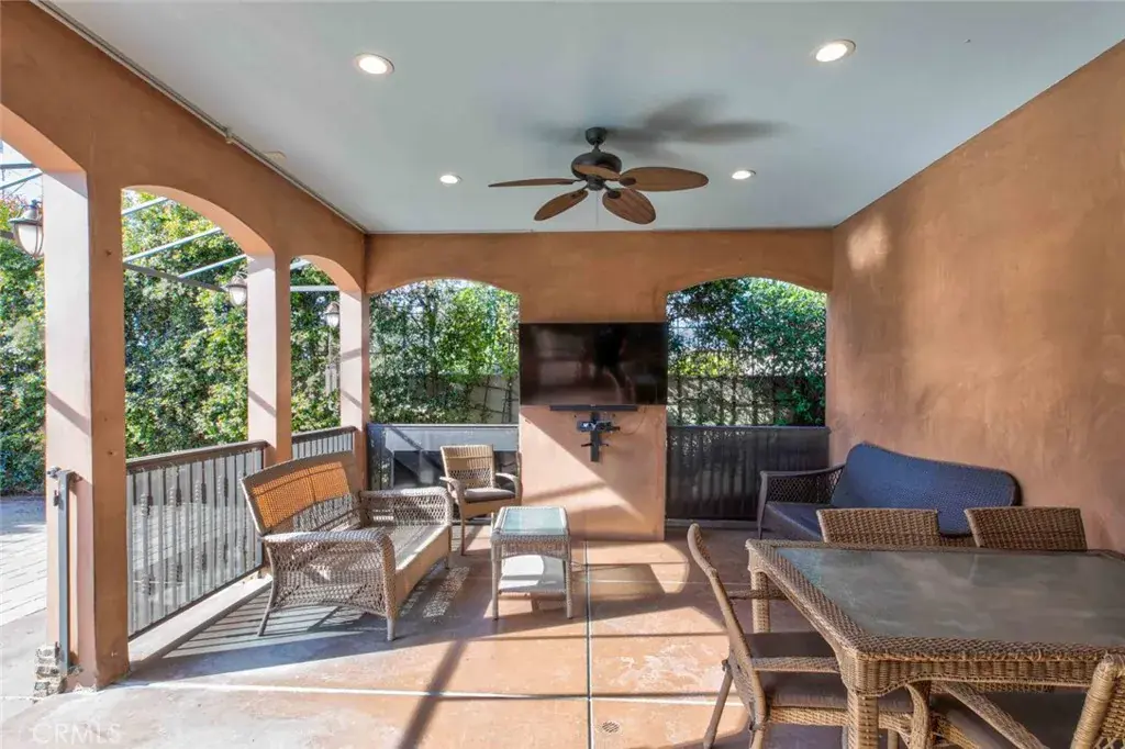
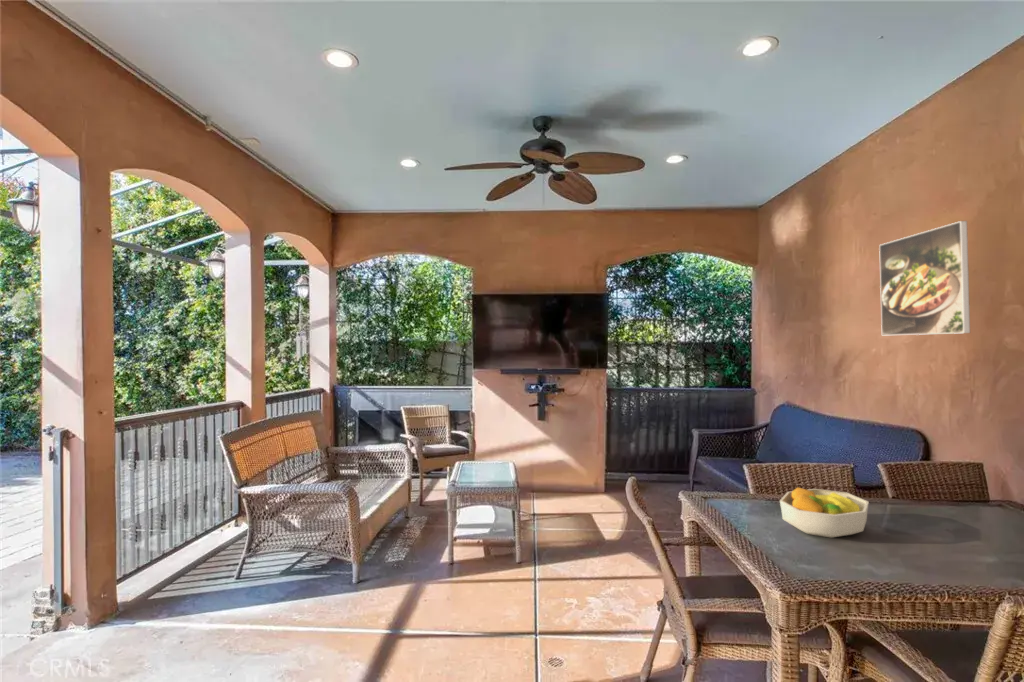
+ fruit bowl (824, 507)
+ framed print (919, 284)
